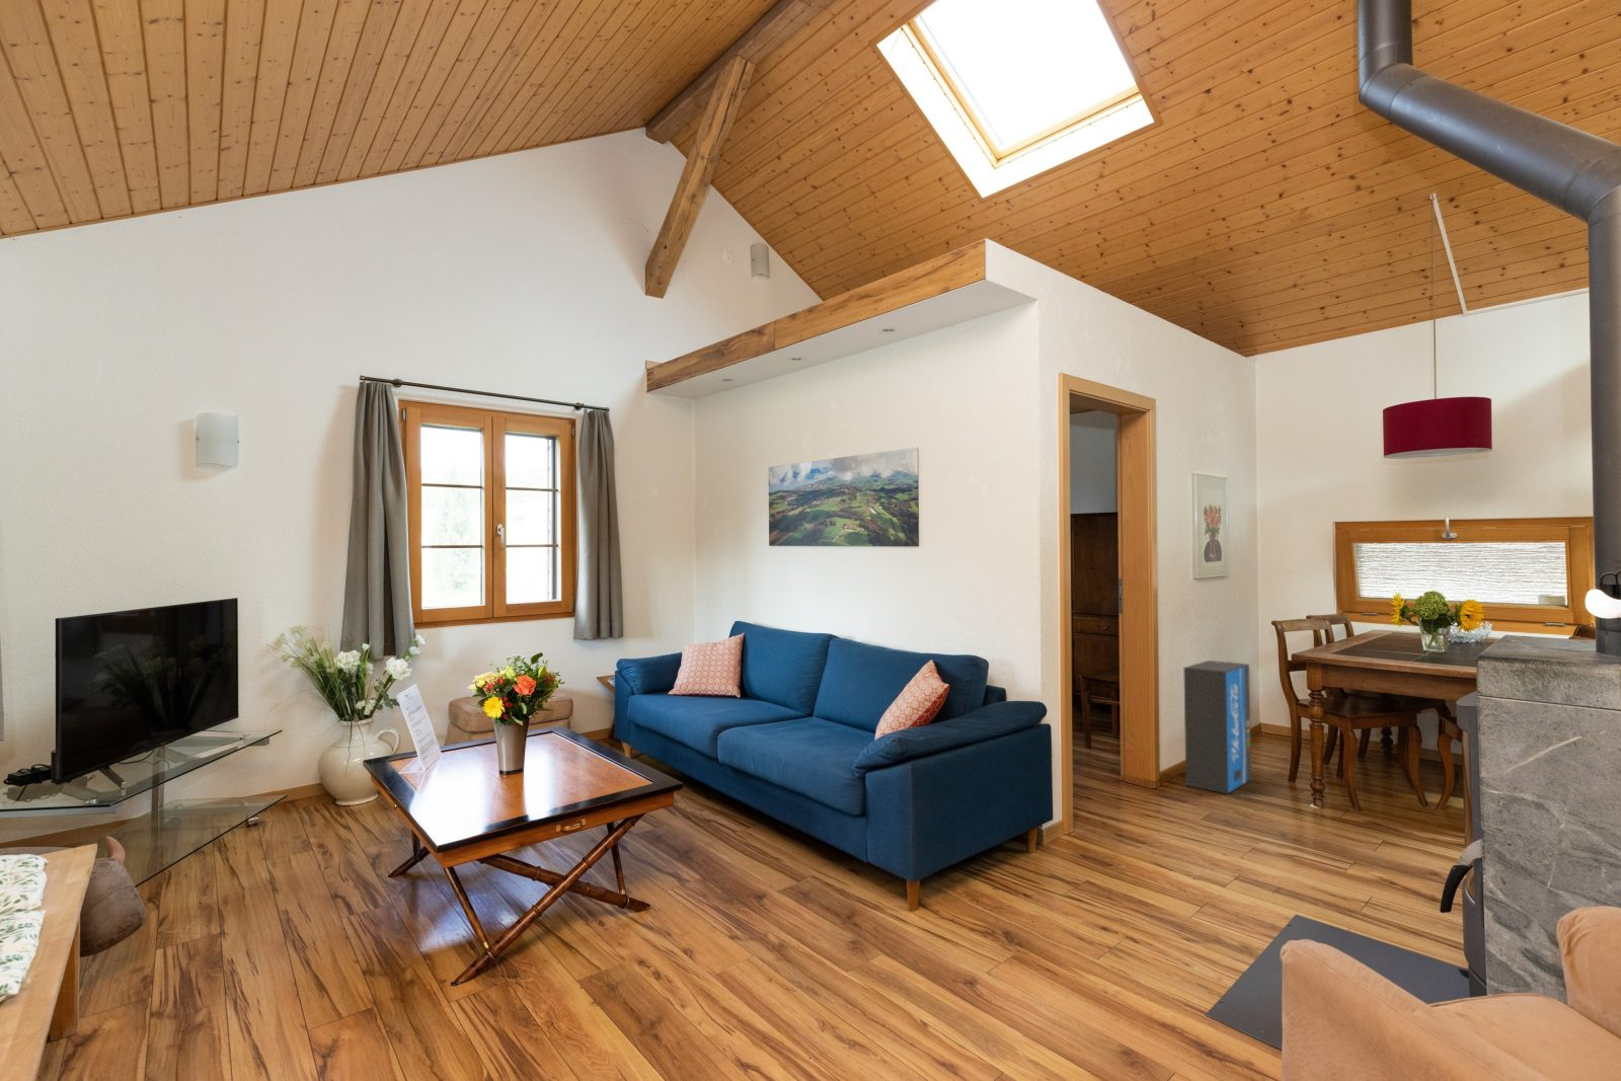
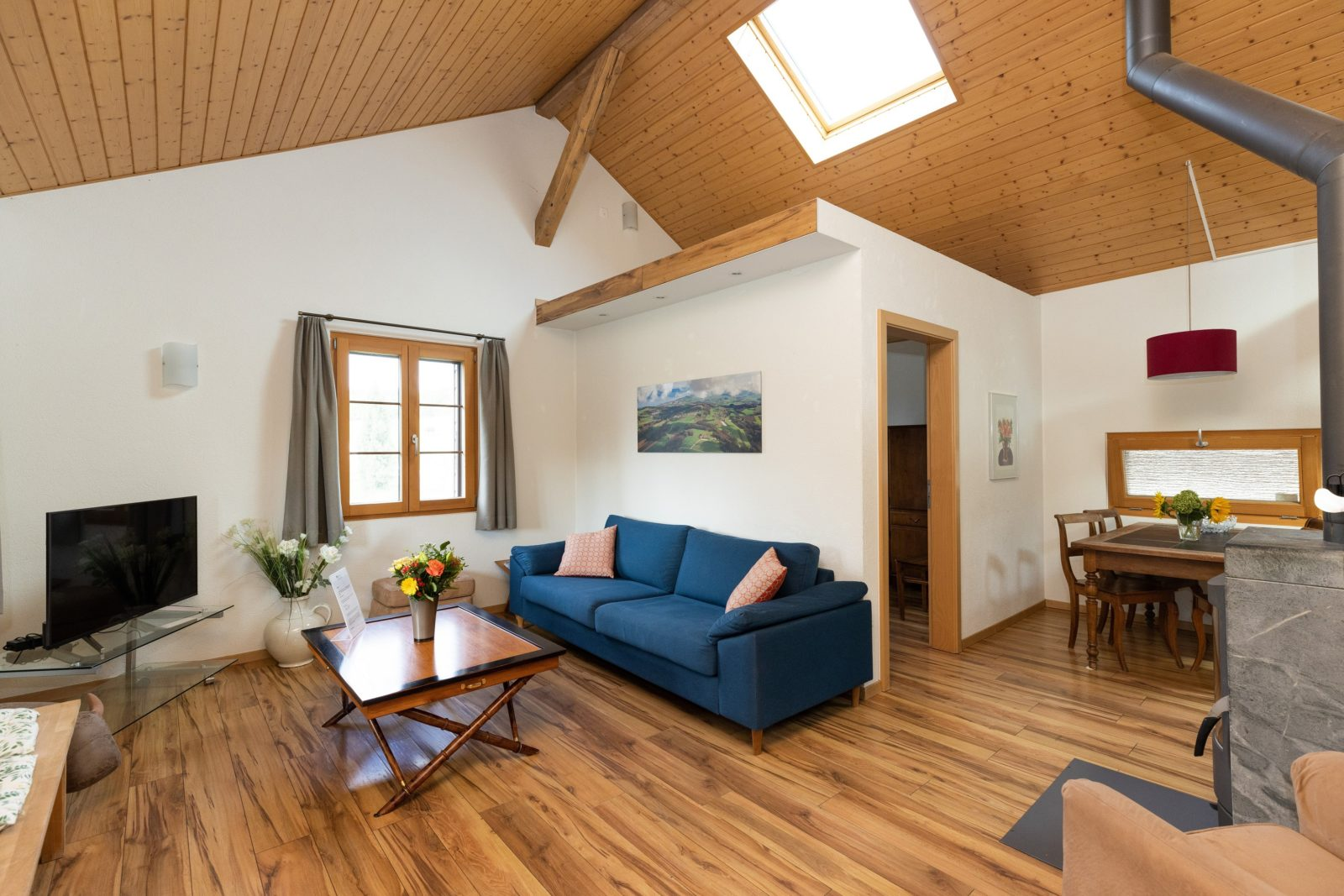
- air purifier (1218, 724)
